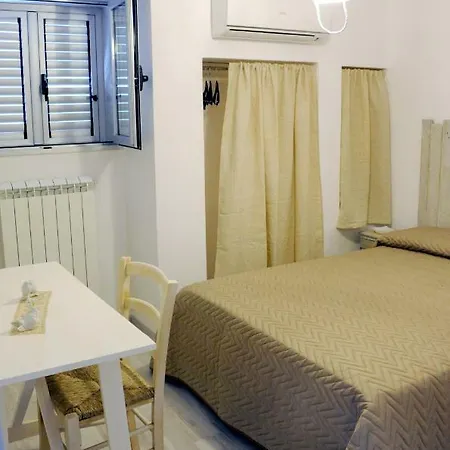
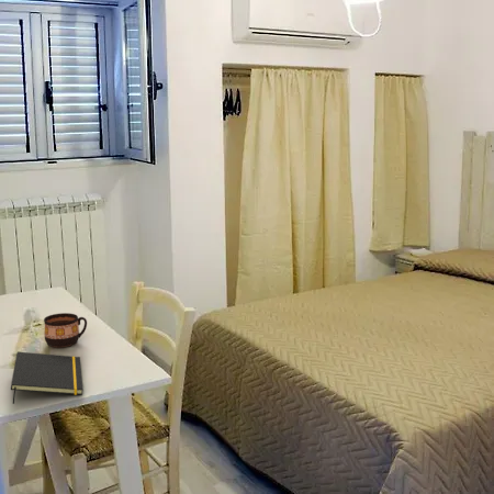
+ cup (63, 330)
+ notepad (47, 372)
